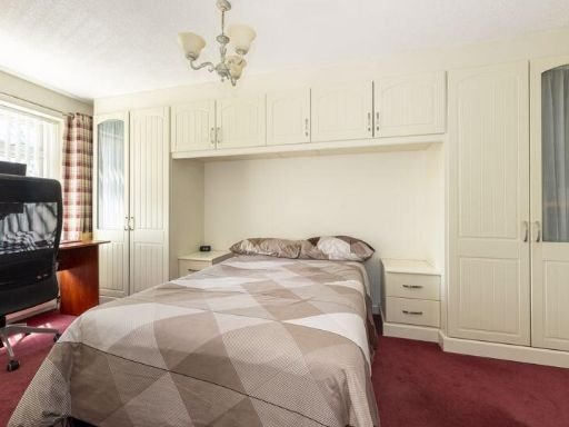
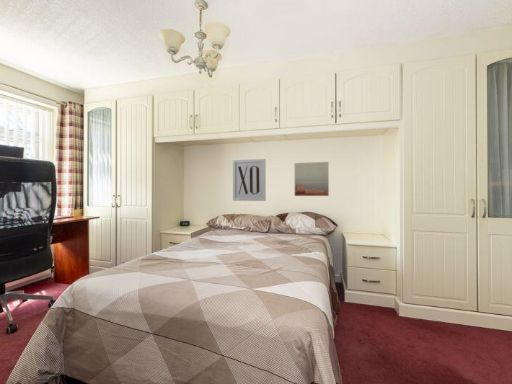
+ wall art (248, 180)
+ wall art (311, 179)
